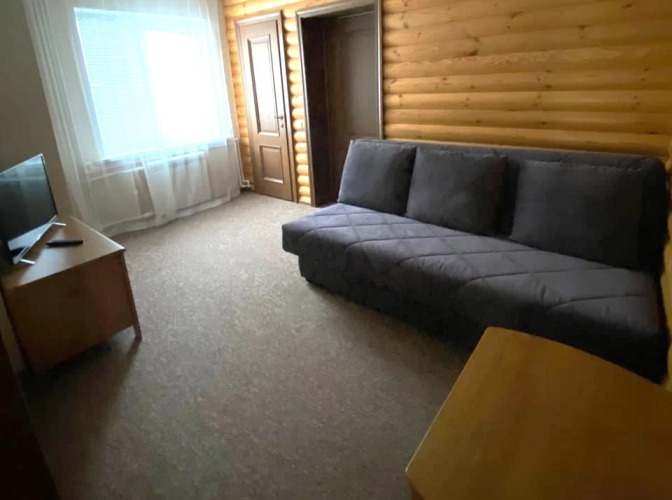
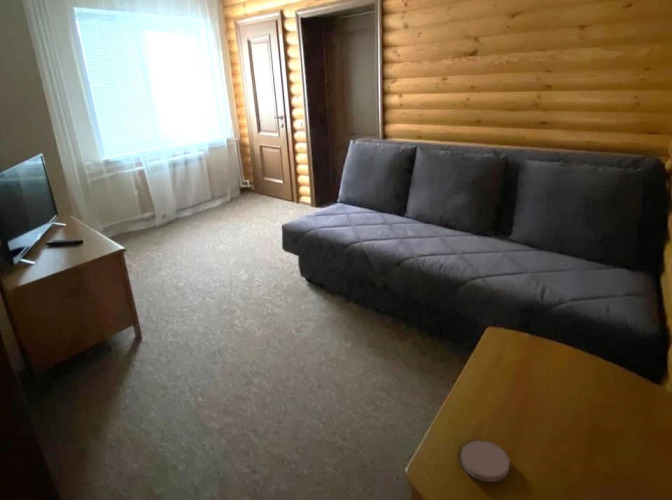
+ coaster (484, 460)
